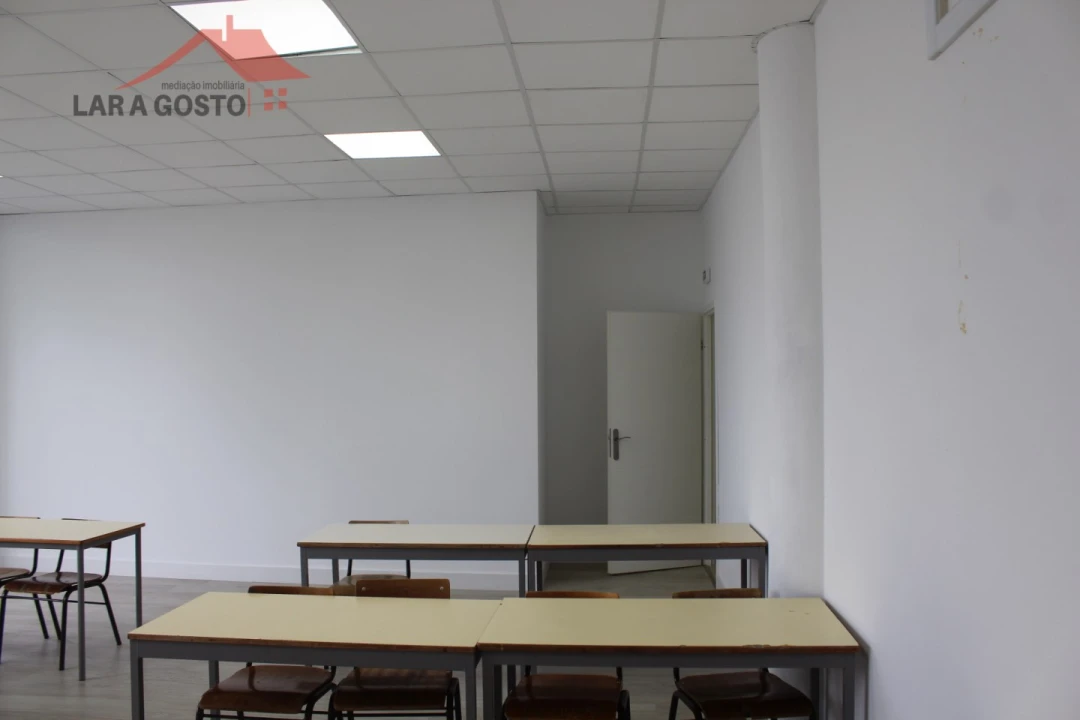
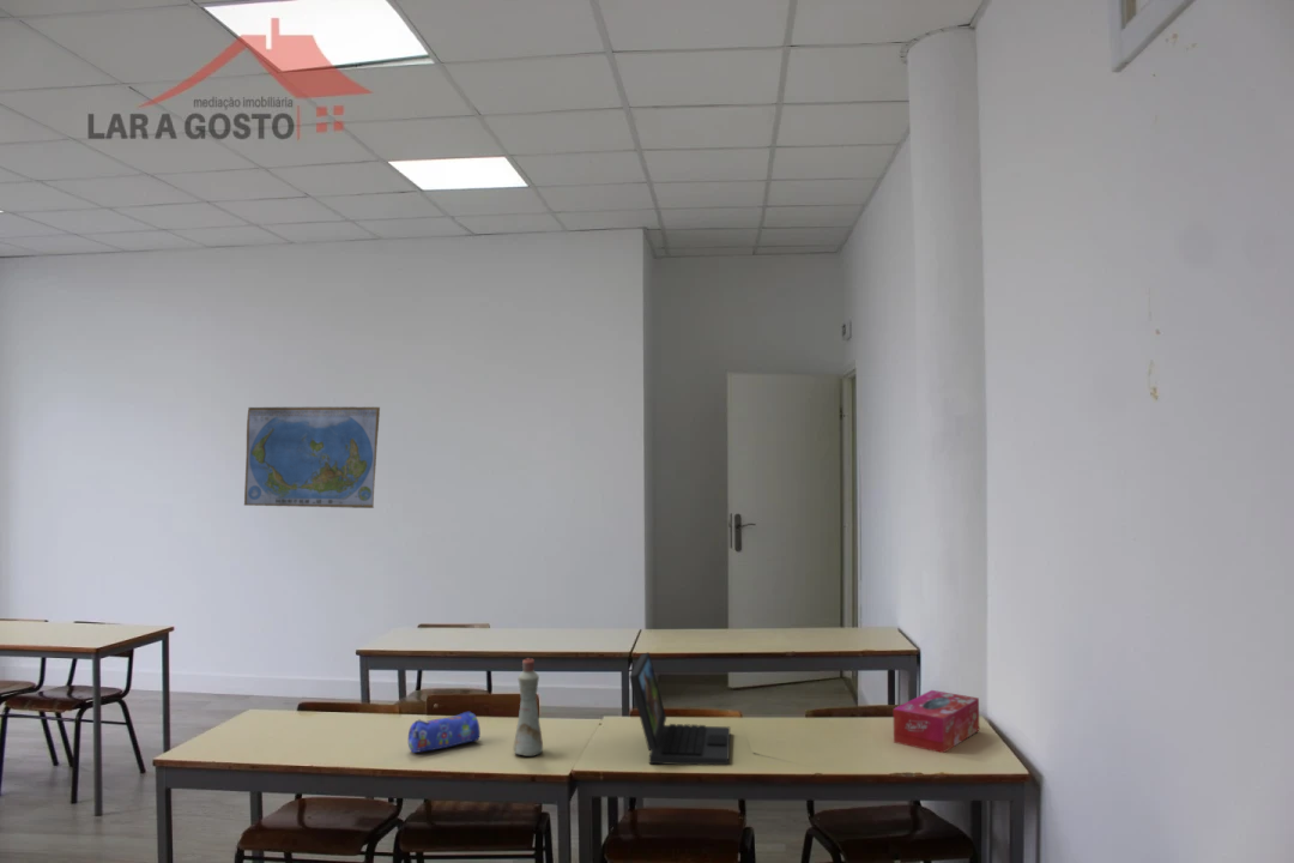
+ pencil case (443, 730)
+ bottle (527, 705)
+ laptop (664, 711)
+ tissue box (937, 719)
+ world map (310, 457)
